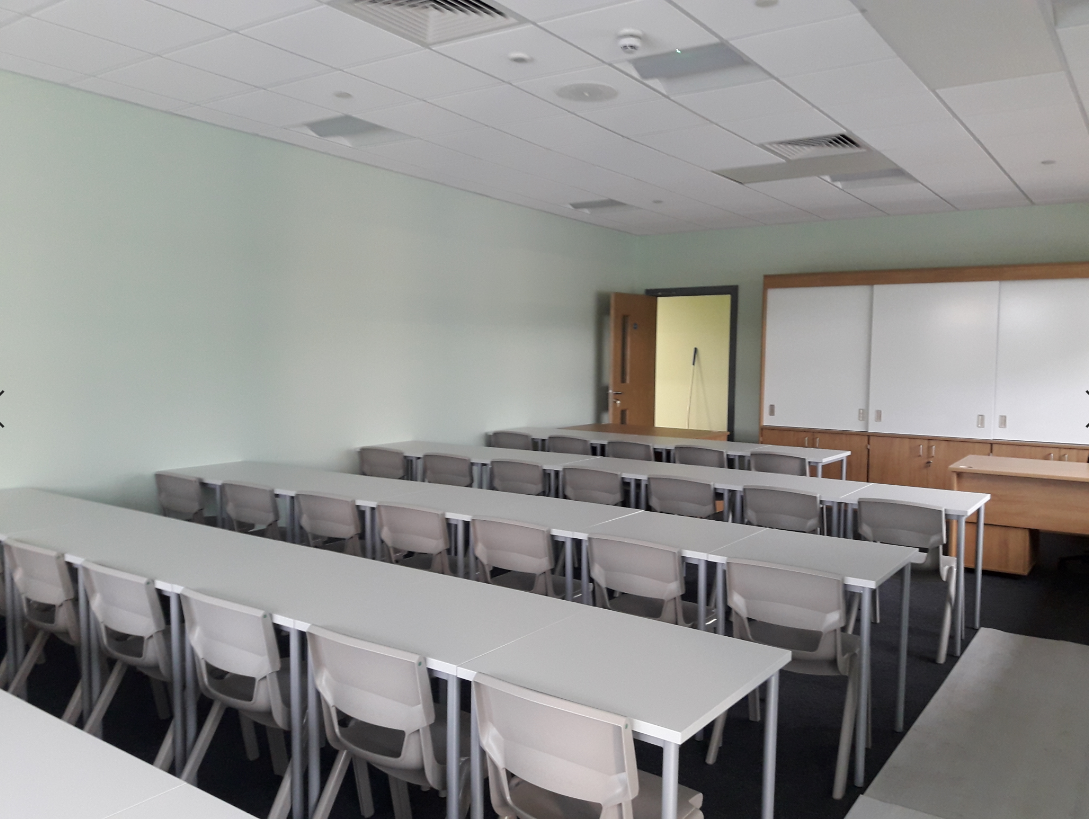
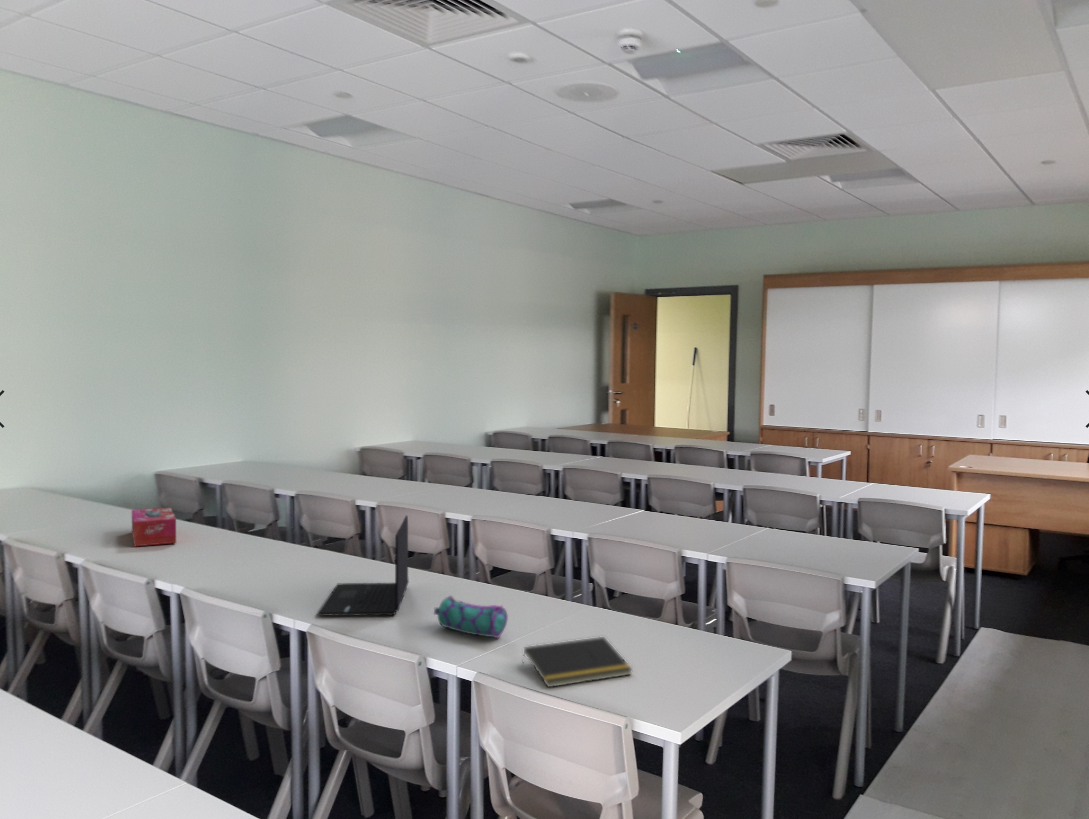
+ pencil case (471, 616)
+ notepad (577, 660)
+ laptop (365, 583)
+ tissue box (153, 525)
